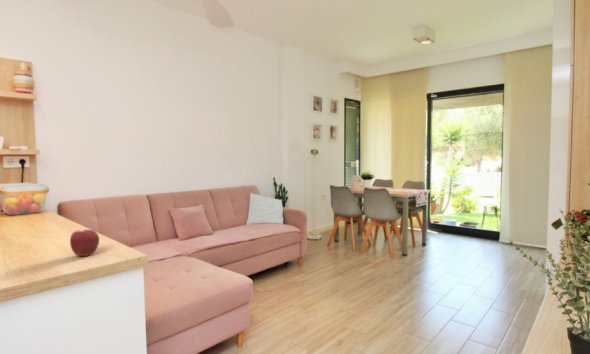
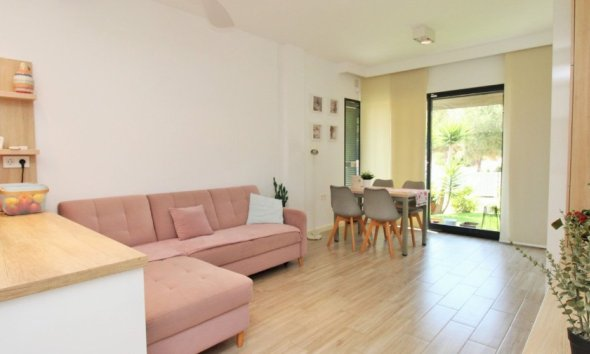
- apple (85, 242)
